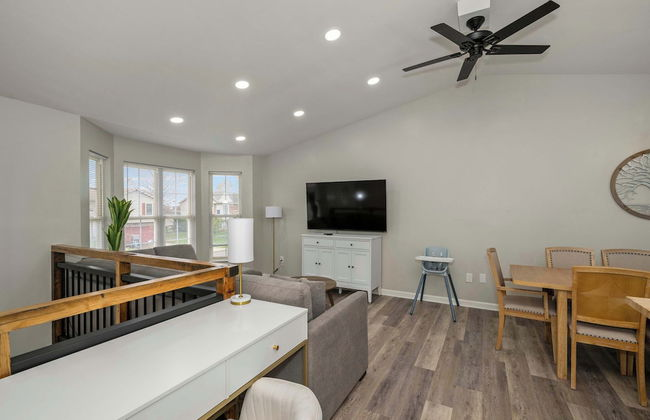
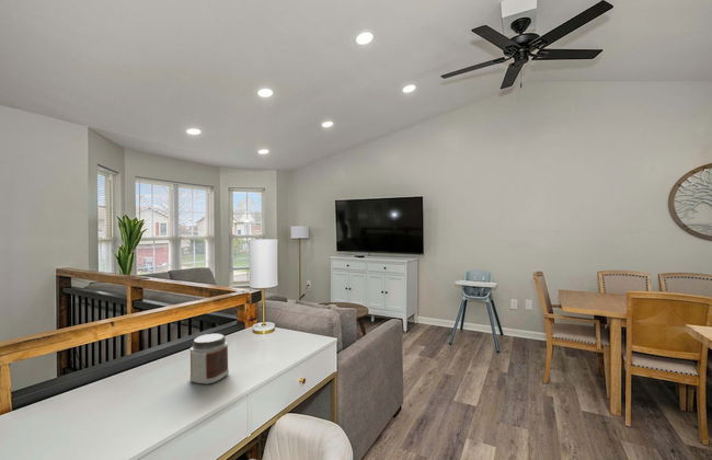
+ jar (209, 357)
